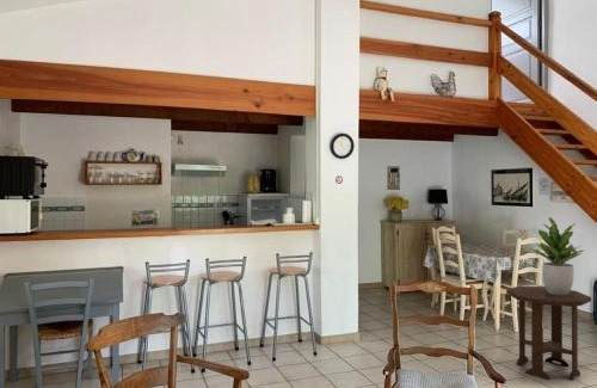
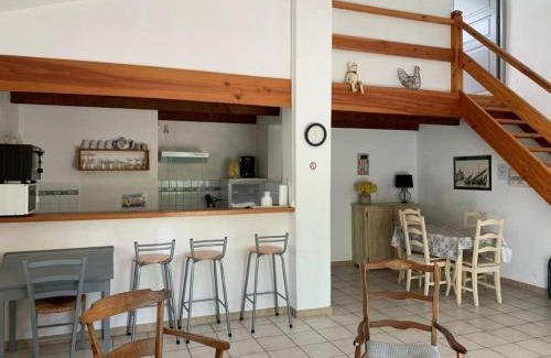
- side table (542, 331)
- potted plant (559, 254)
